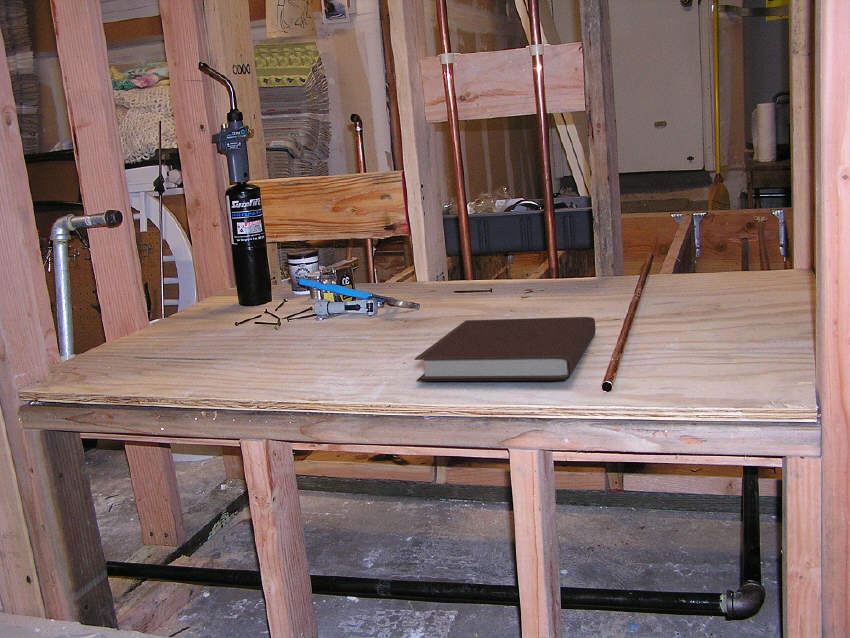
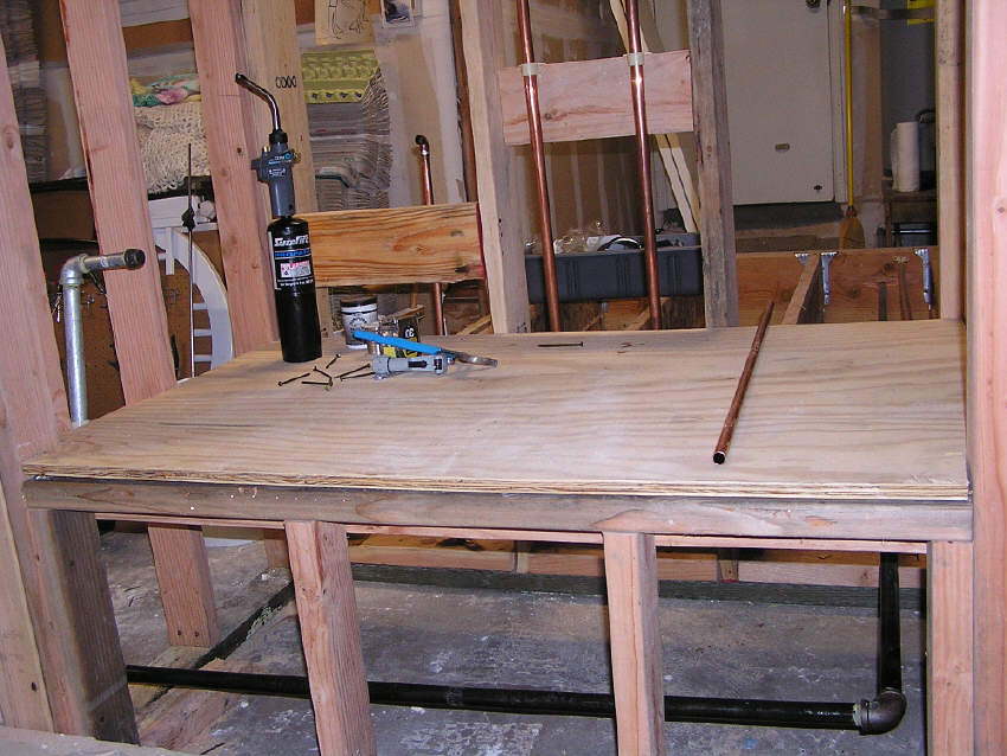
- notebook (511, 346)
